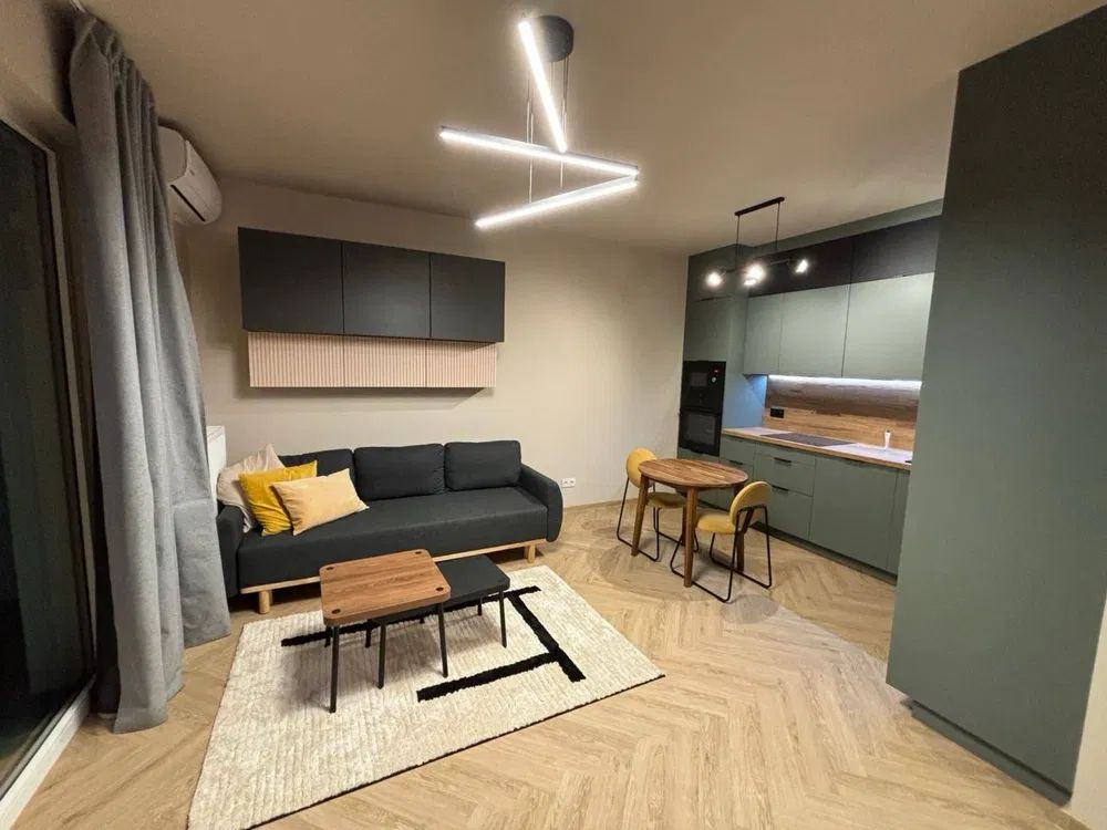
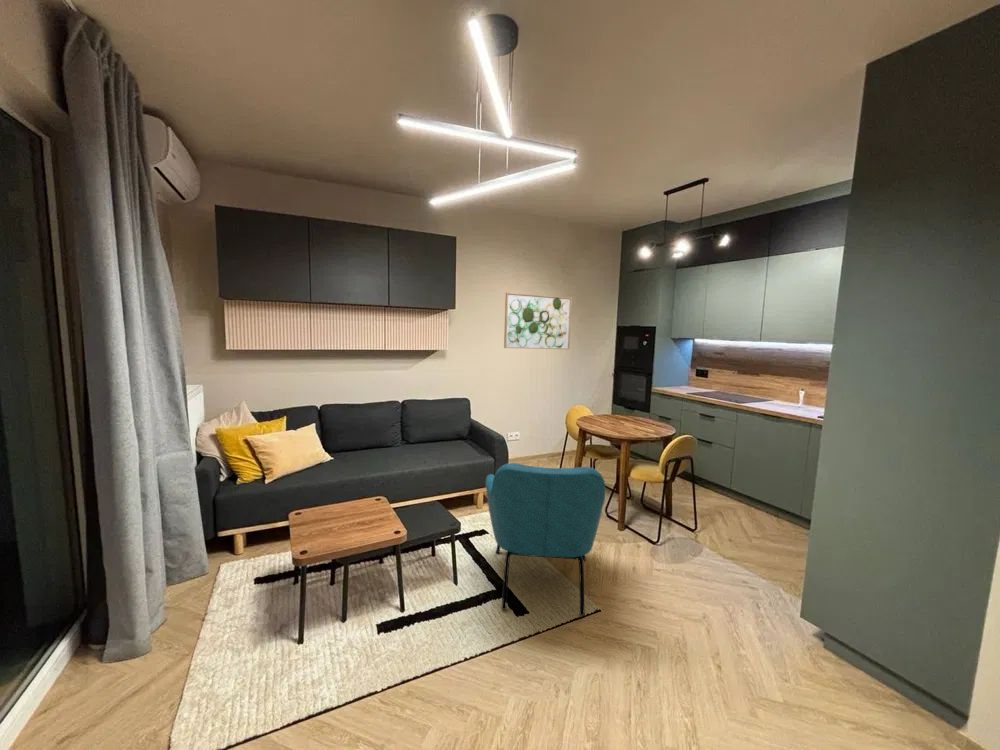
+ wall art (539, 322)
+ armchair (544, 518)
